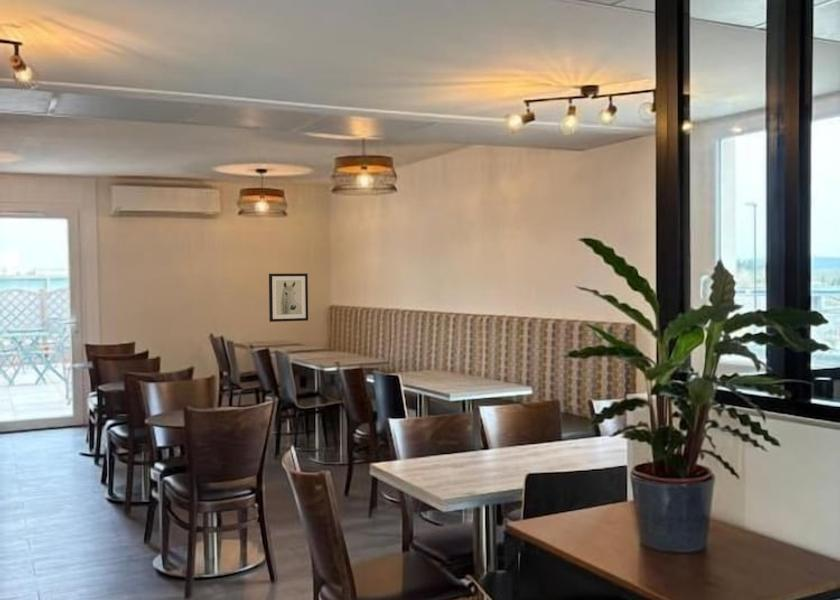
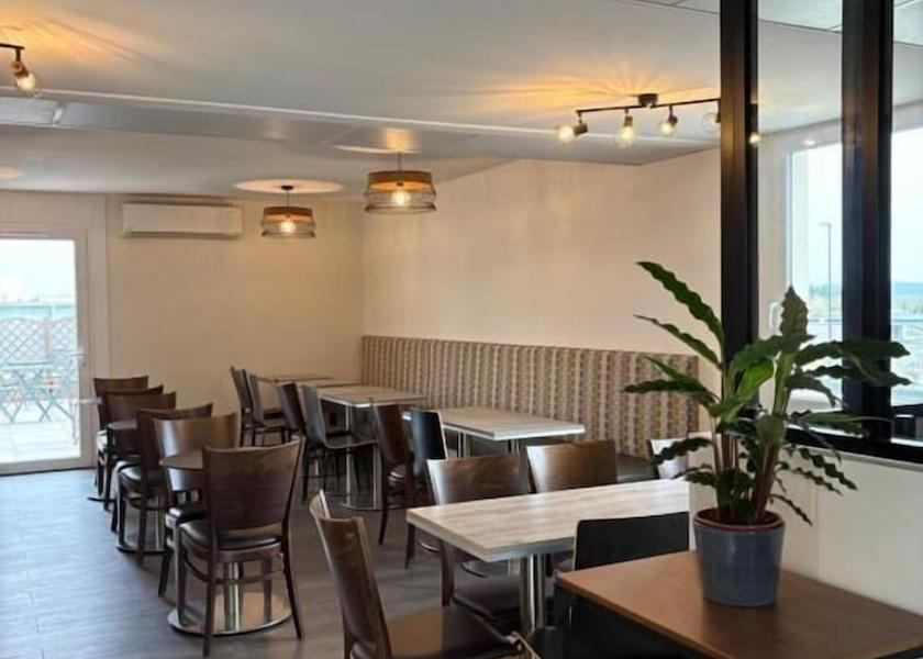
- wall art (288, 297)
